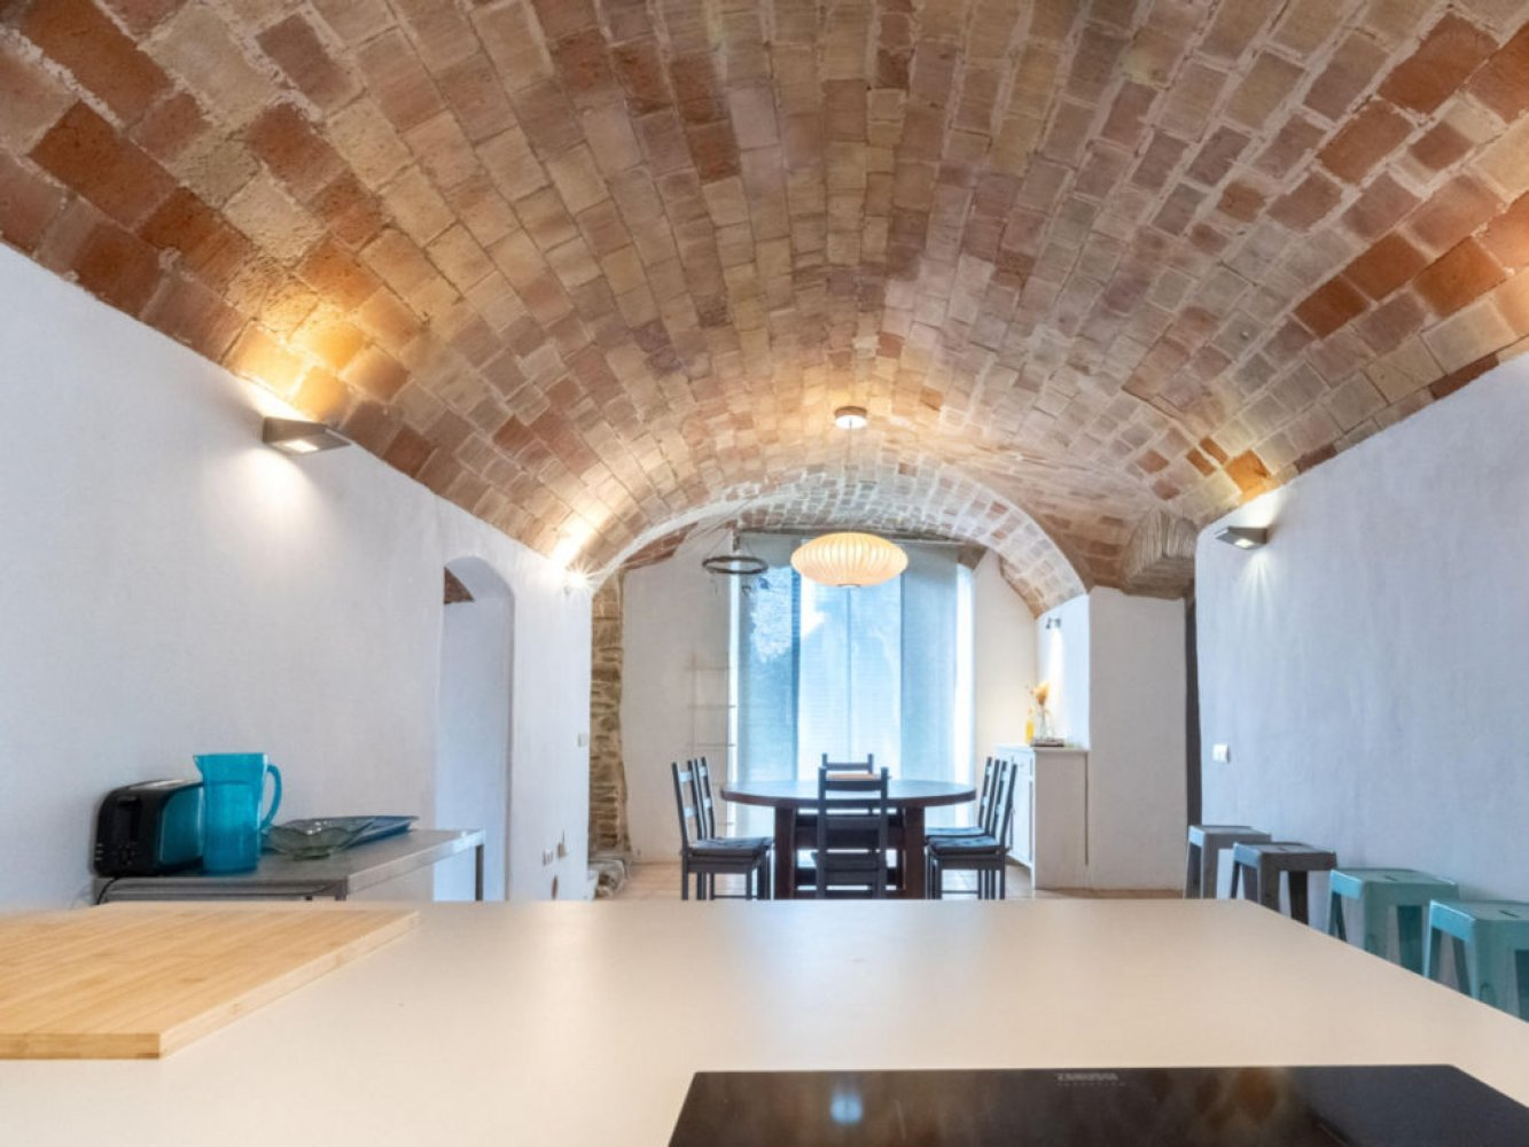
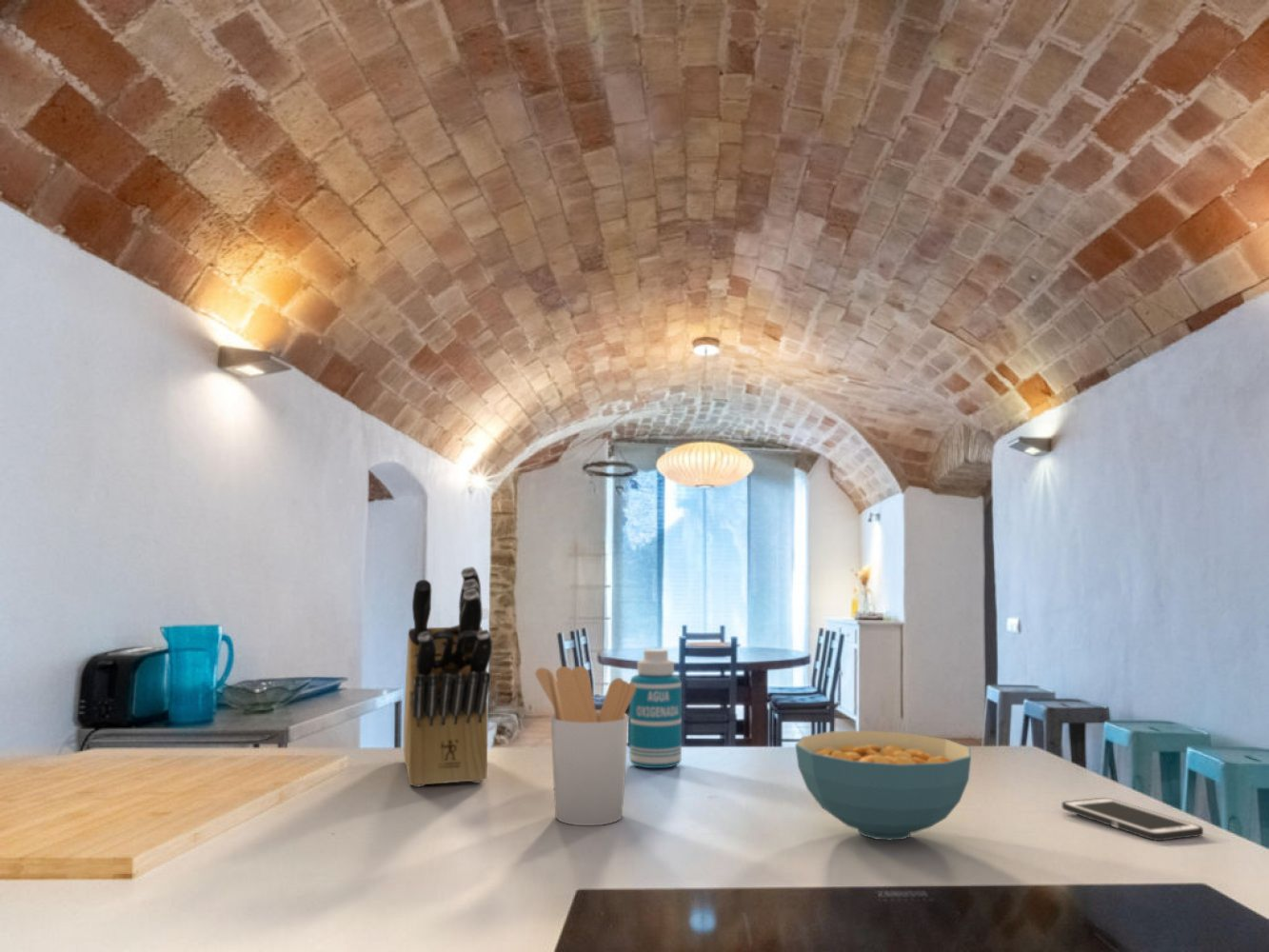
+ cell phone (1129, 818)
+ knife block (445, 668)
+ bottle (655, 706)
+ utensil holder (580, 738)
+ cereal bowl (882, 788)
